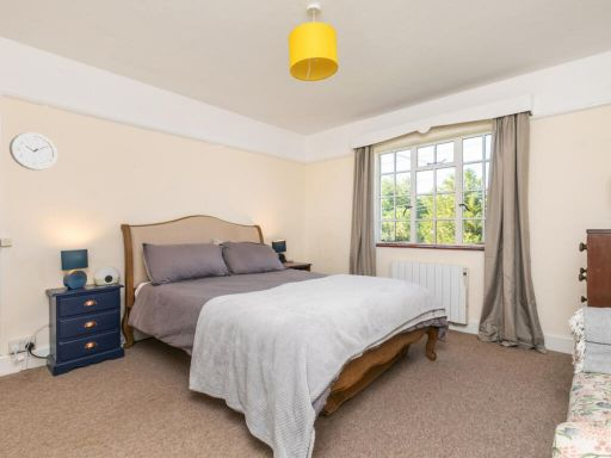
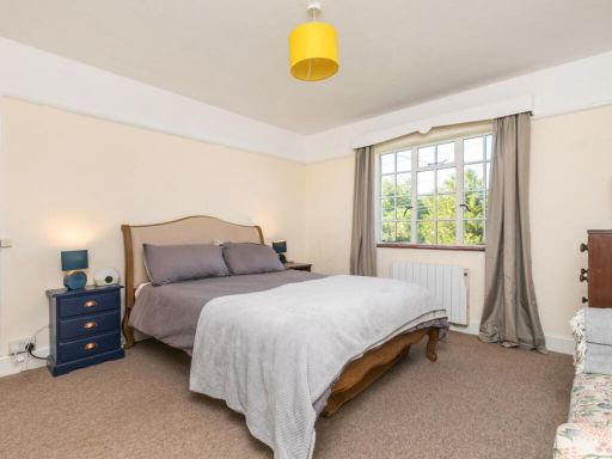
- wall clock (33, 150)
